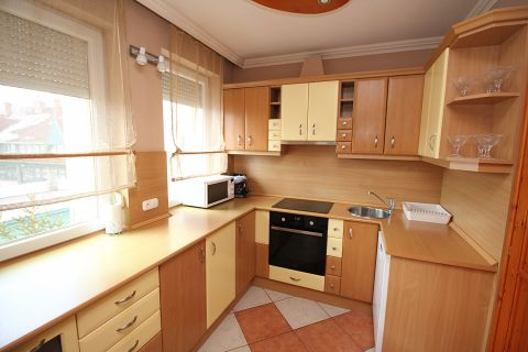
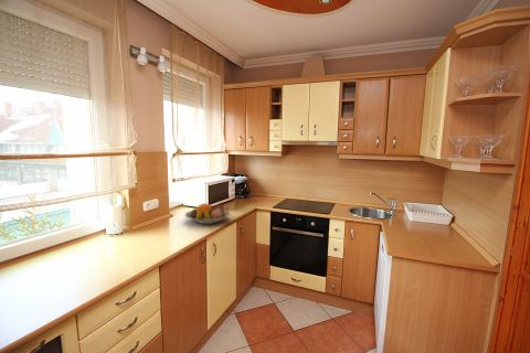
+ fruit bowl (208, 211)
